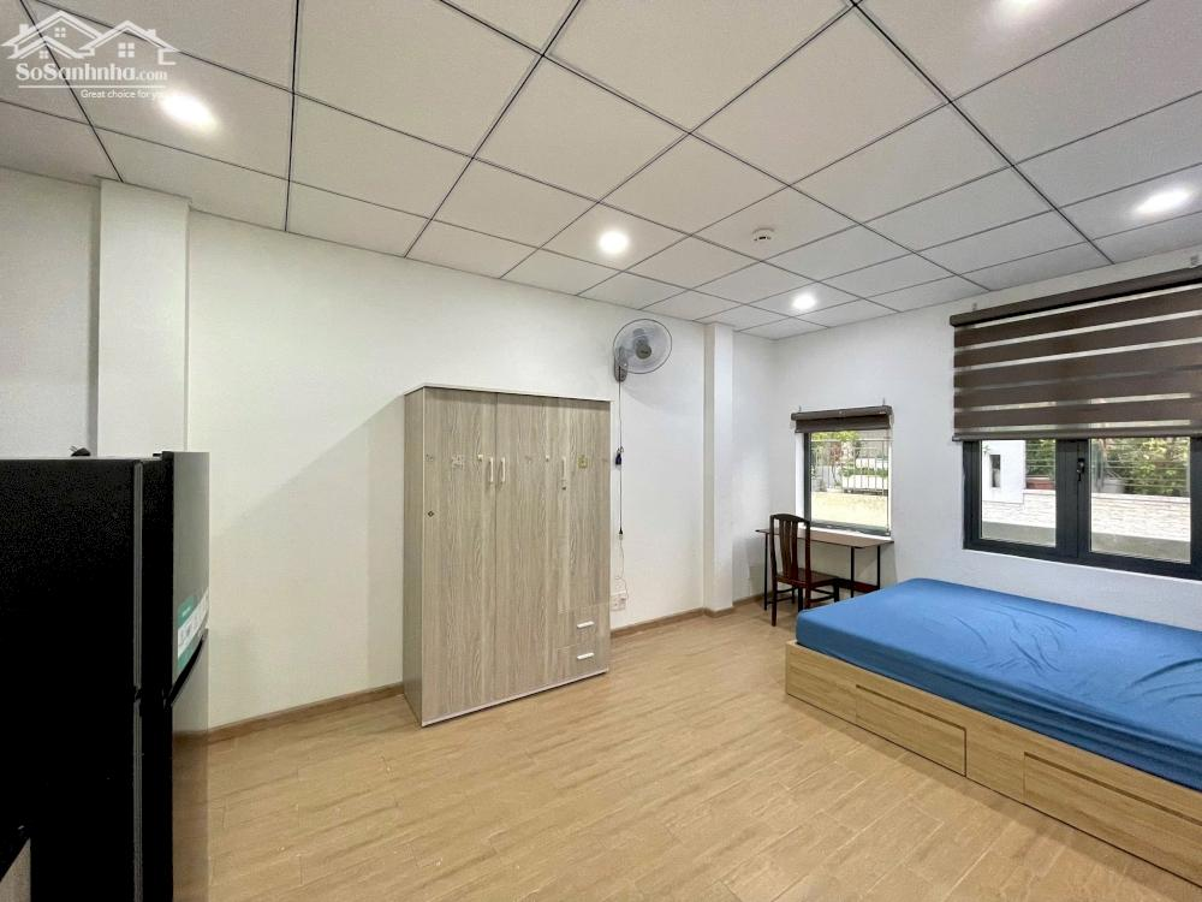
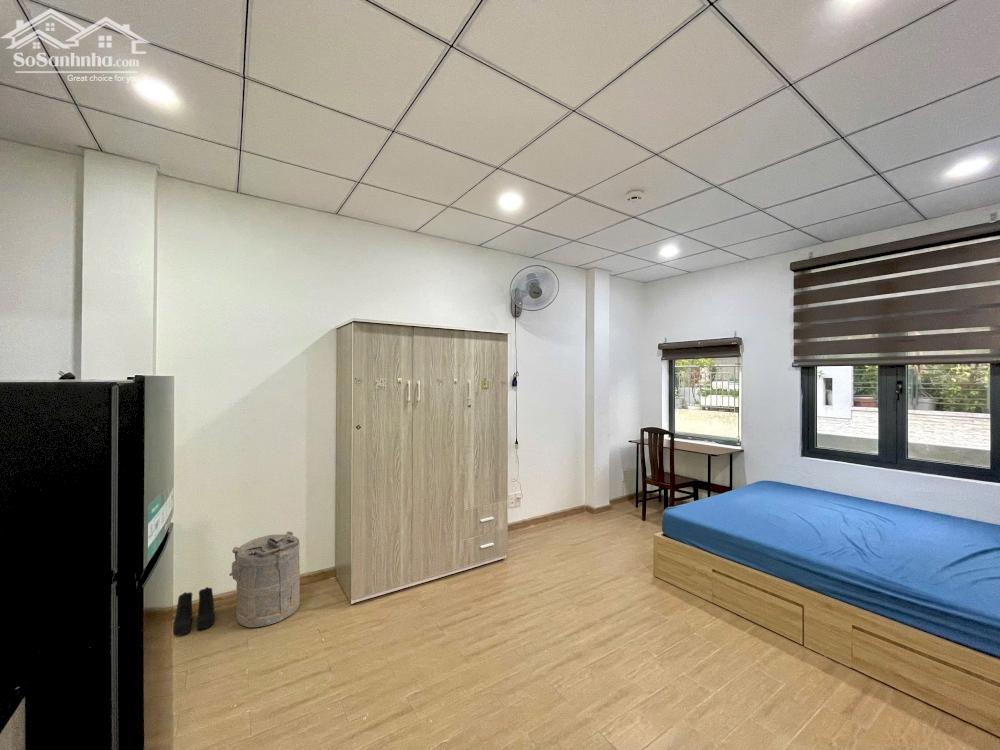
+ boots (191, 608)
+ laundry hamper (265, 574)
